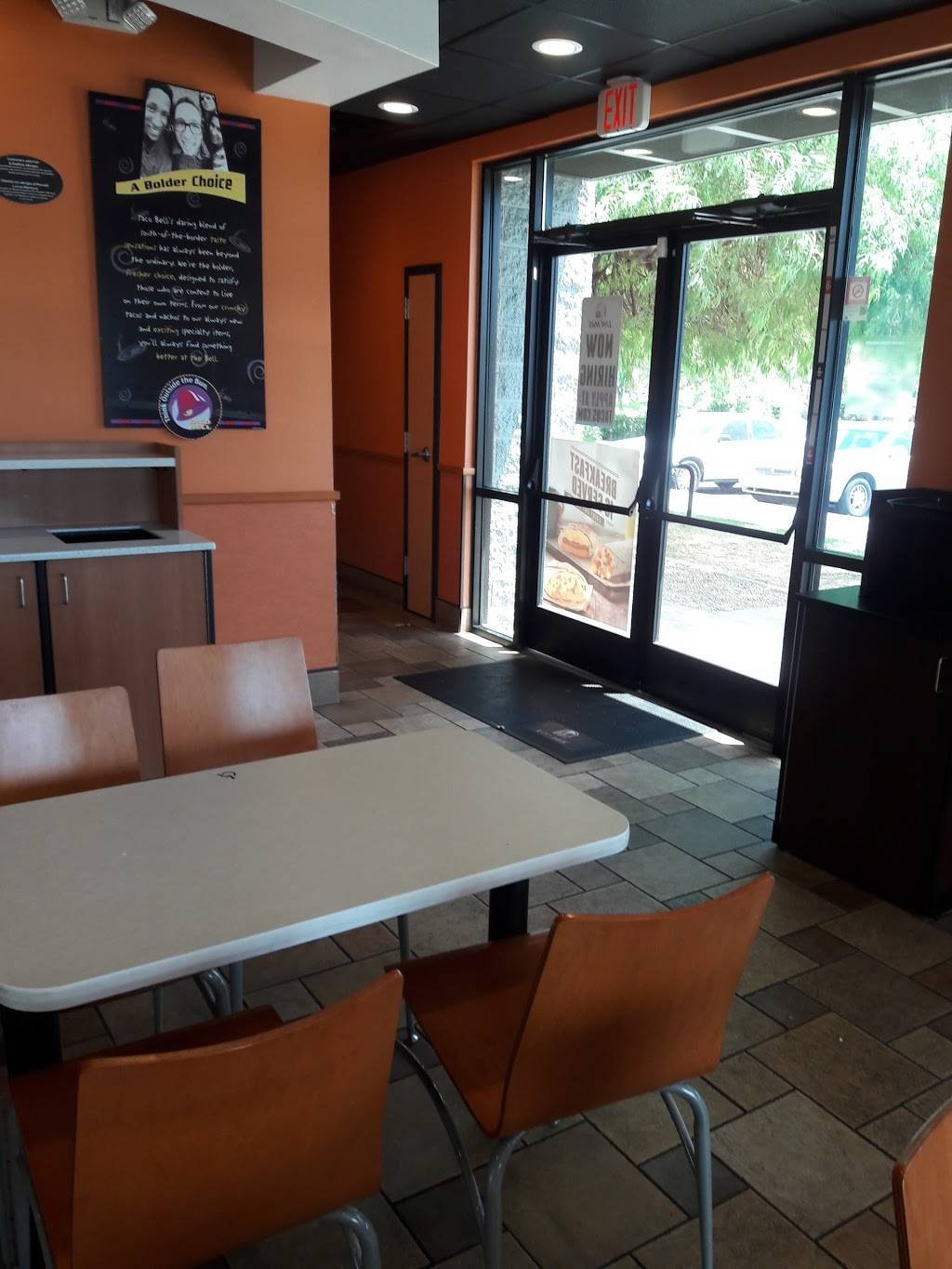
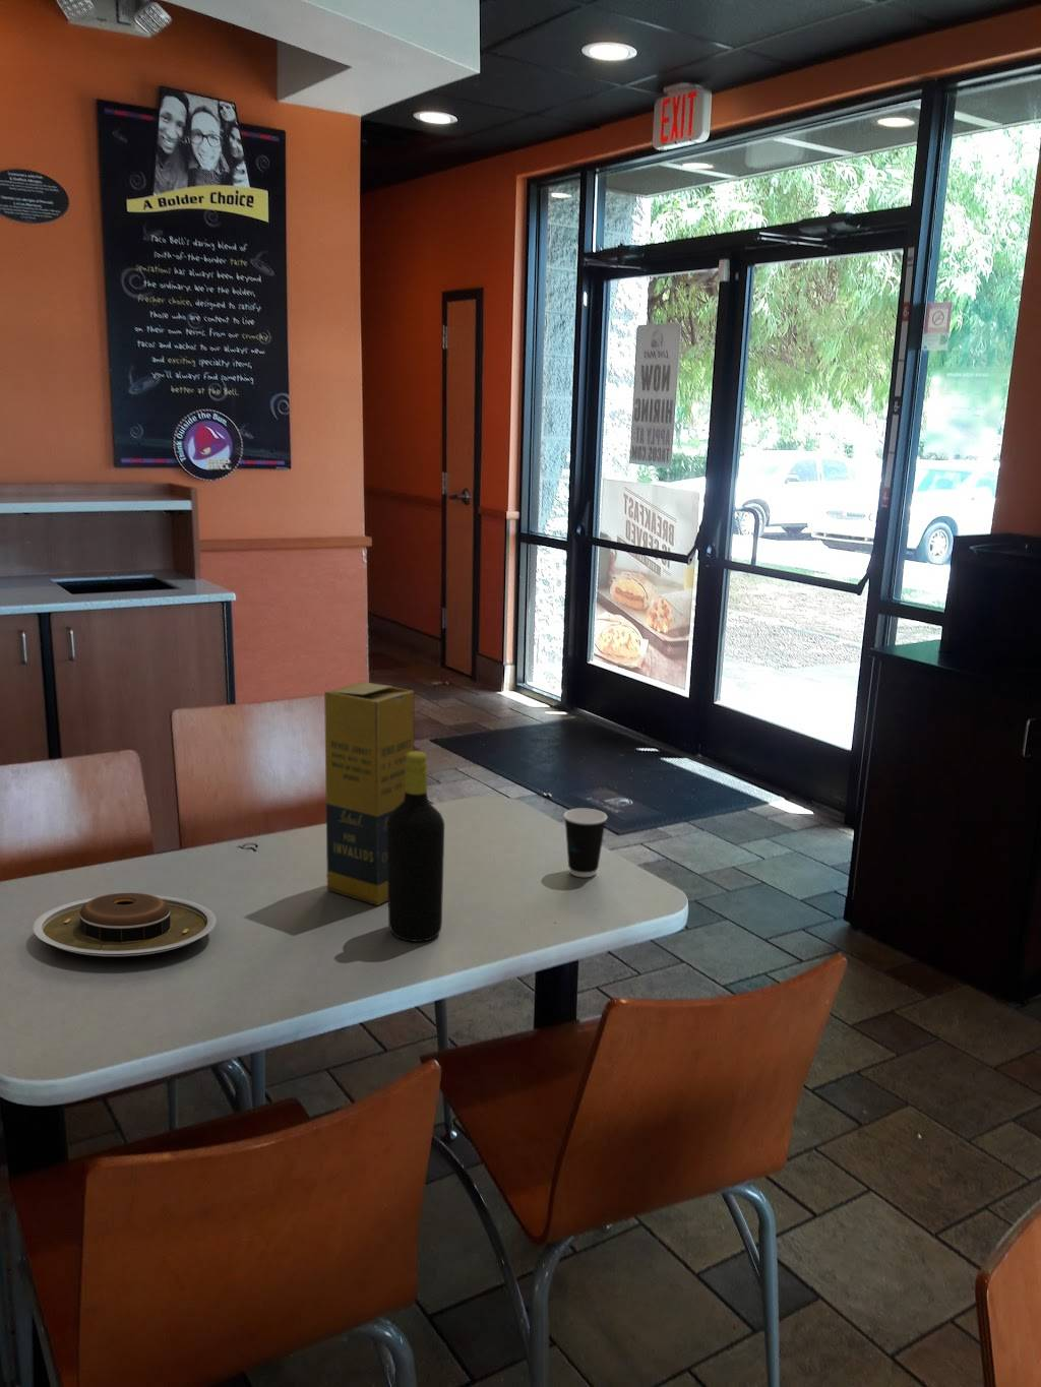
+ bottle (414, 844)
+ food box (370, 790)
+ dixie cup (584, 844)
+ plate (125, 918)
